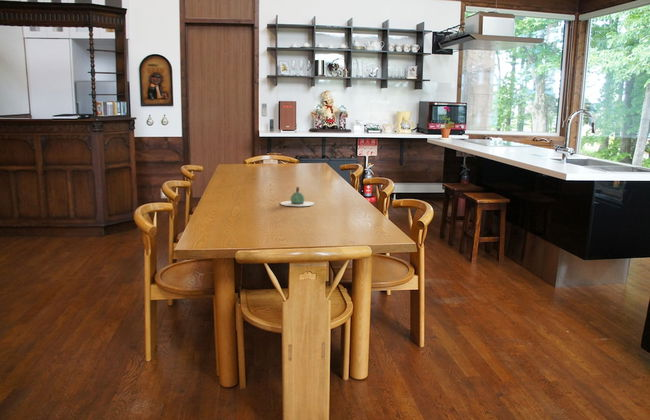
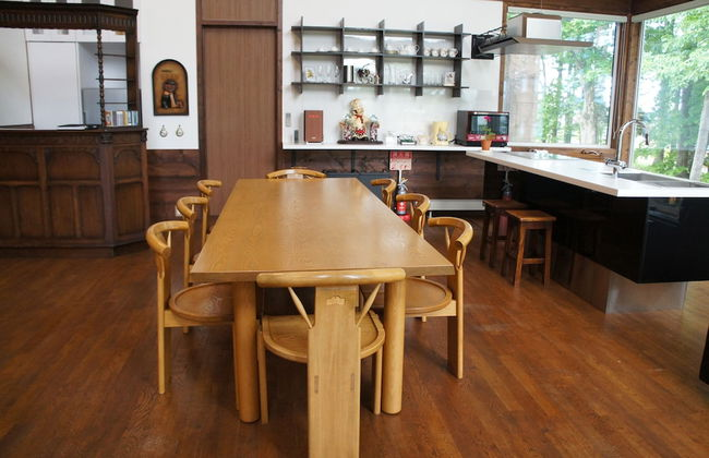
- teapot (297, 195)
